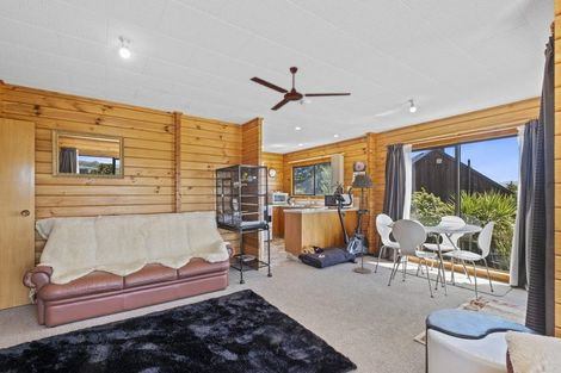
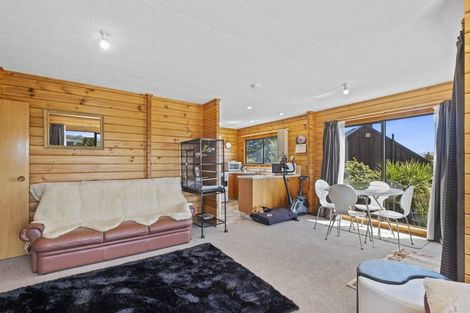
- ceiling fan (294, 85)
- floor lamp (362, 222)
